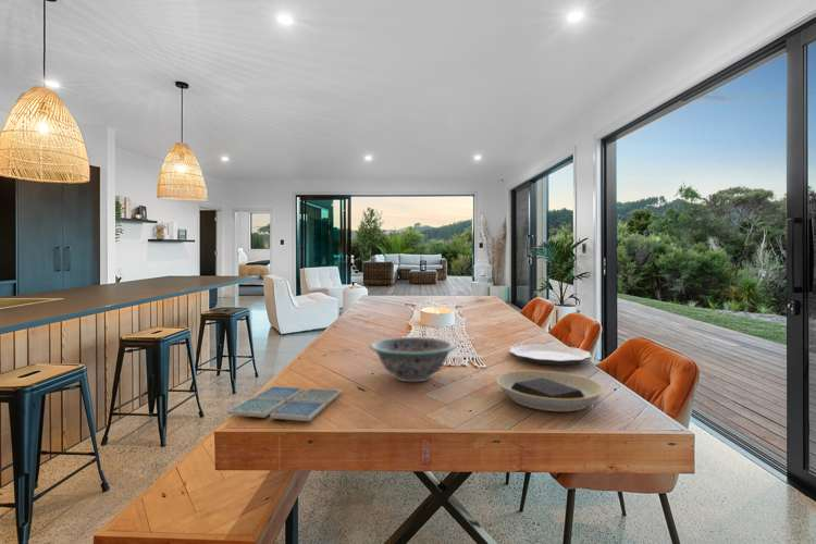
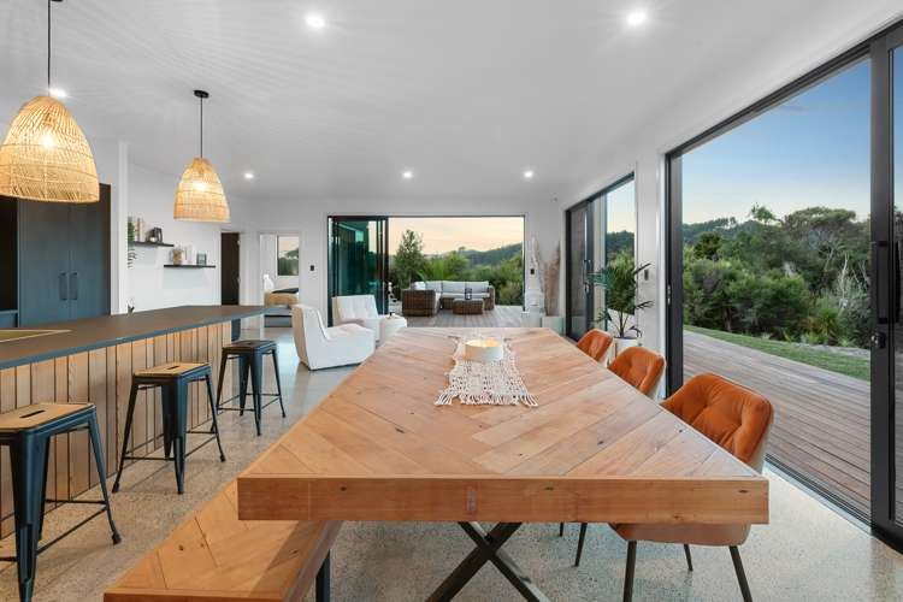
- plate (548, 354)
- plate (547, 390)
- decorative bowl (412, 360)
- drink coaster (288, 401)
